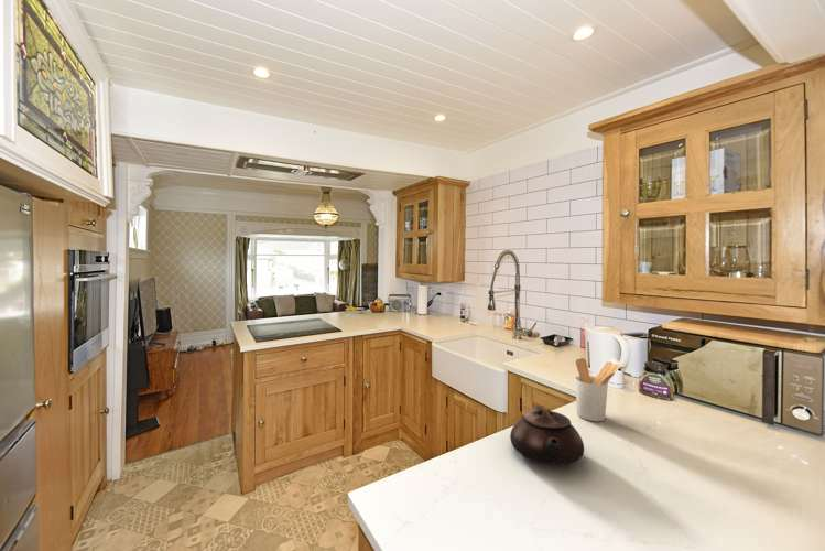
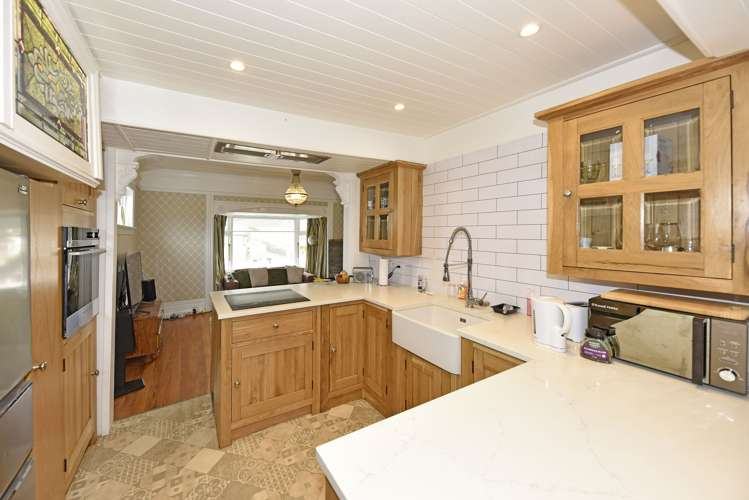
- utensil holder (597, 388)
- teapot (546, 430)
